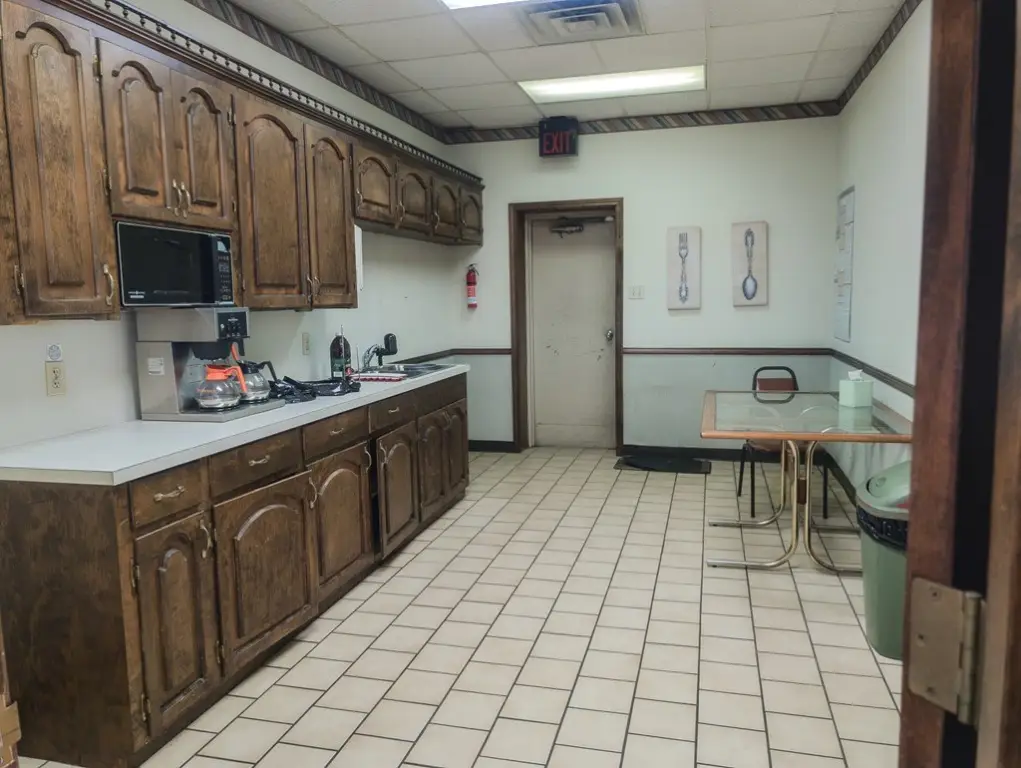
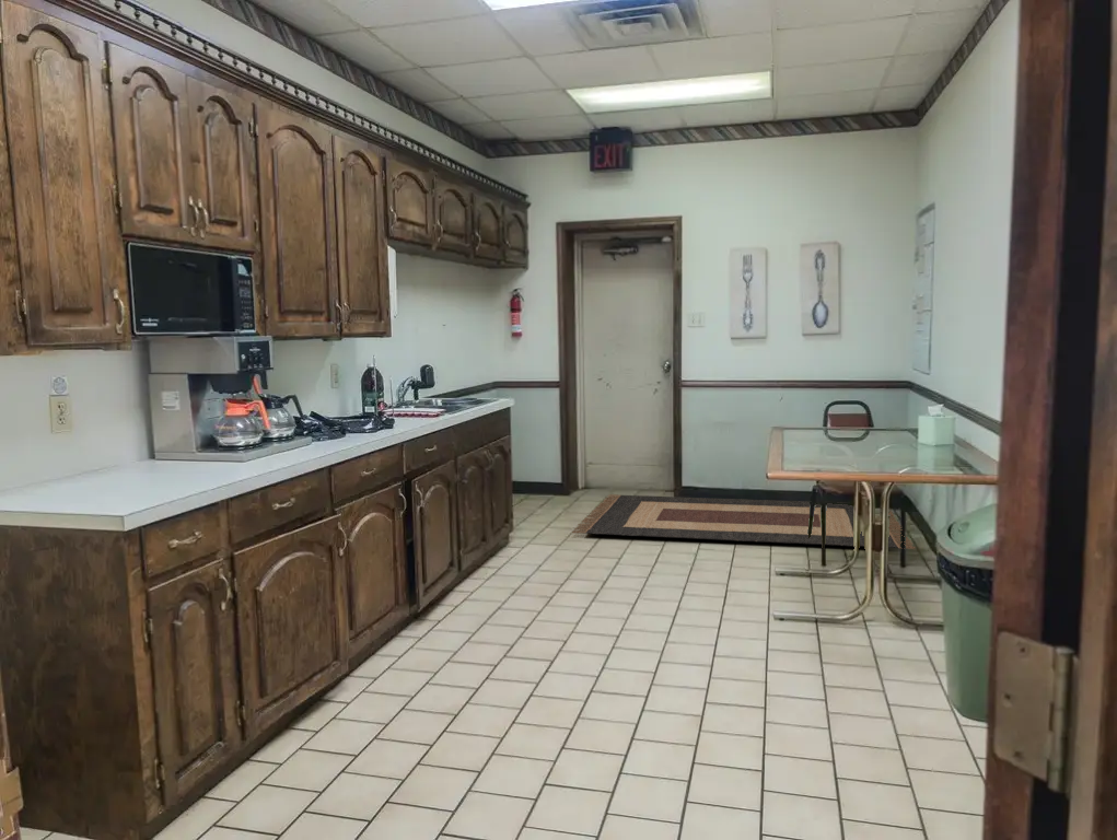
+ rug (738, 517)
